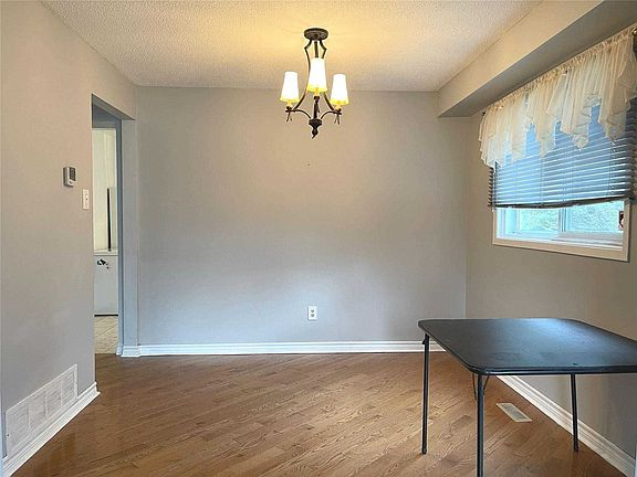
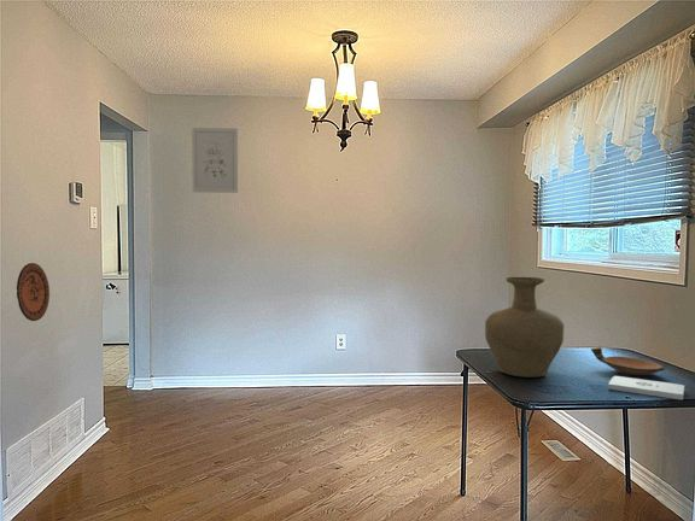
+ notepad (646, 386)
+ decorative plate (33, 292)
+ vase (524, 326)
+ bowl (625, 361)
+ wall art (215, 160)
